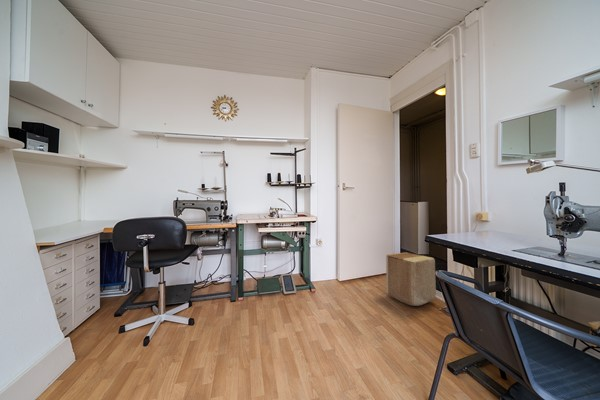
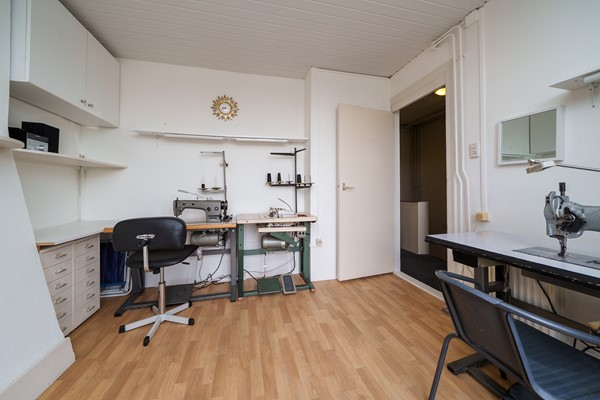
- cardboard box (410, 278)
